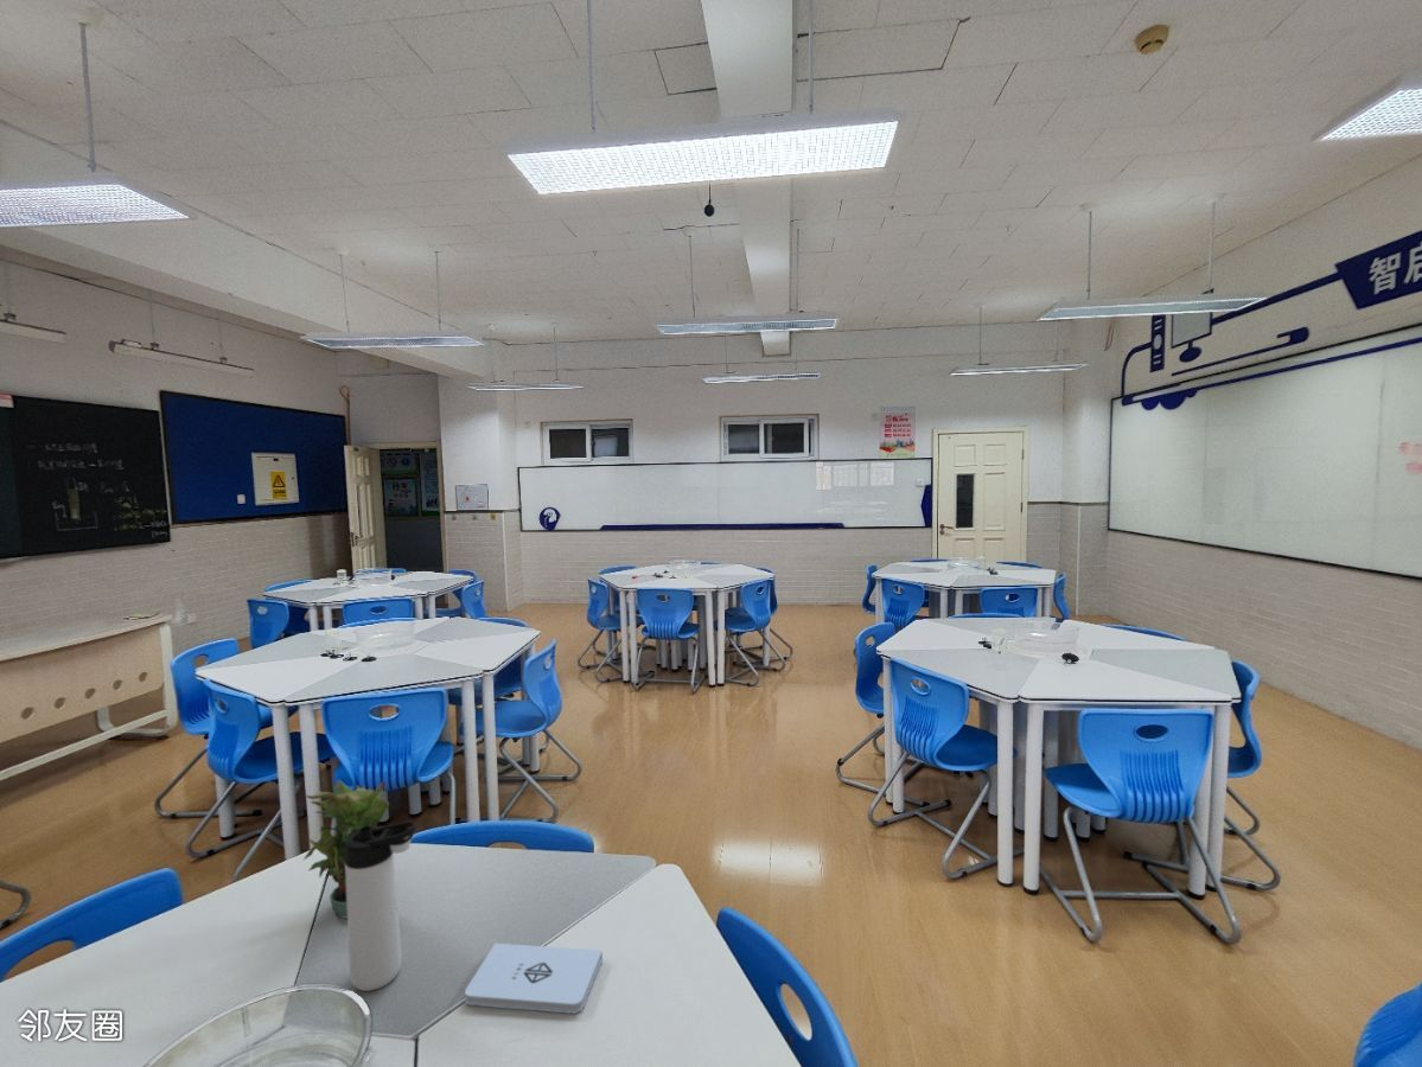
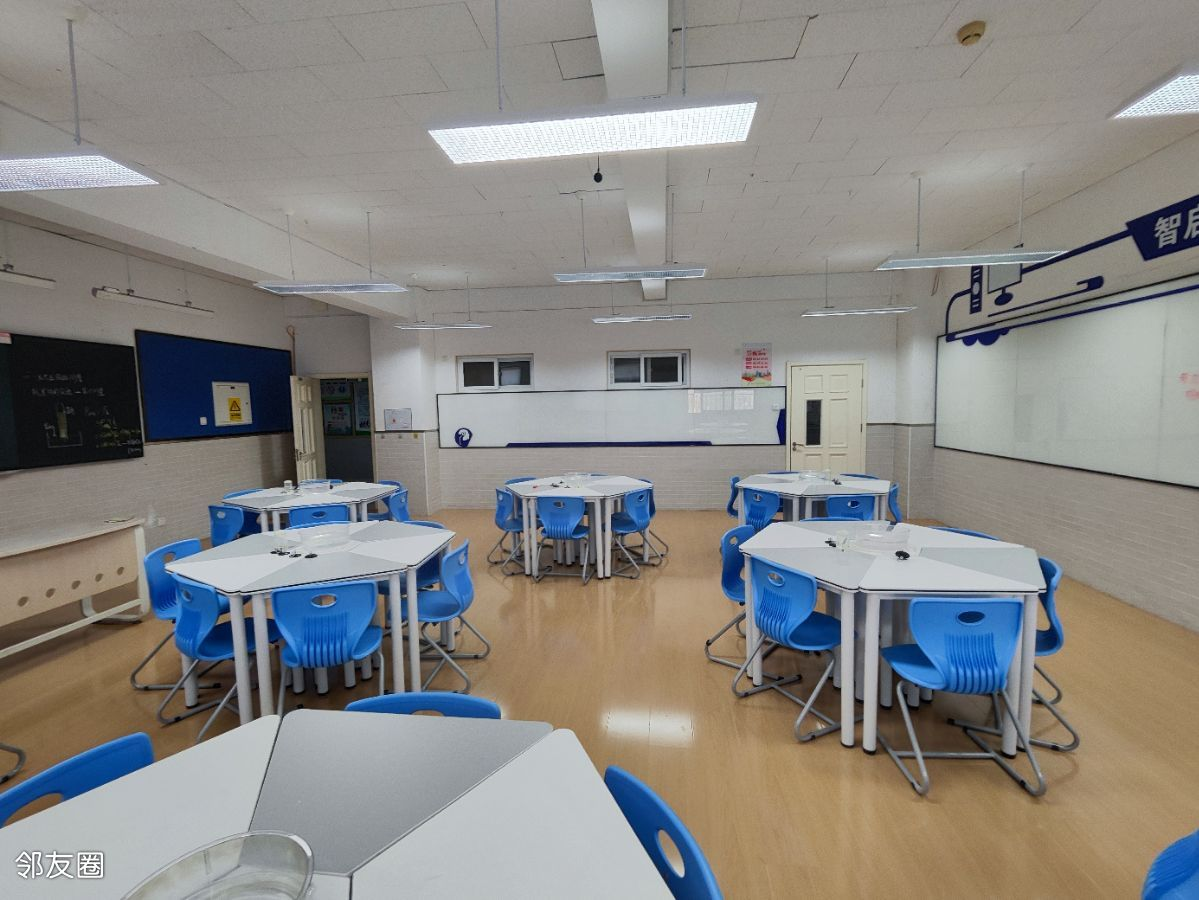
- thermos bottle (383, 901)
- notepad (535, 976)
- potted plant (343, 843)
